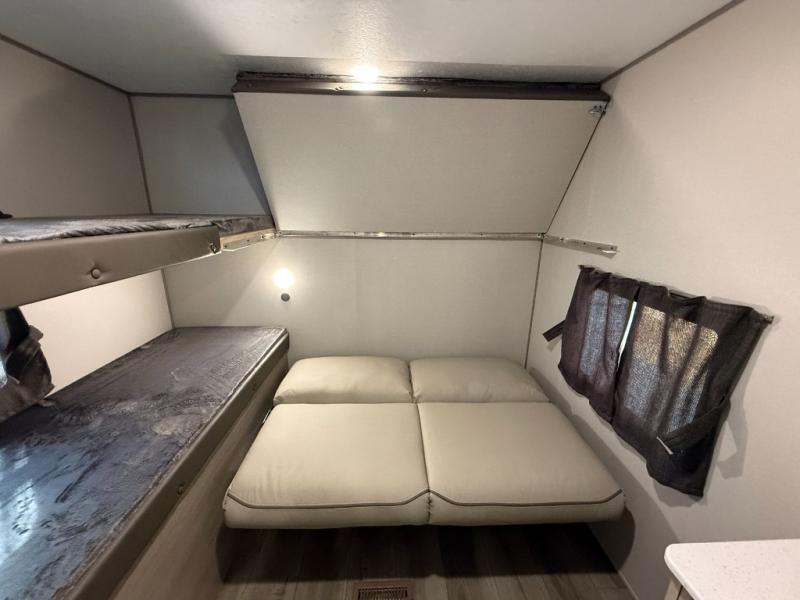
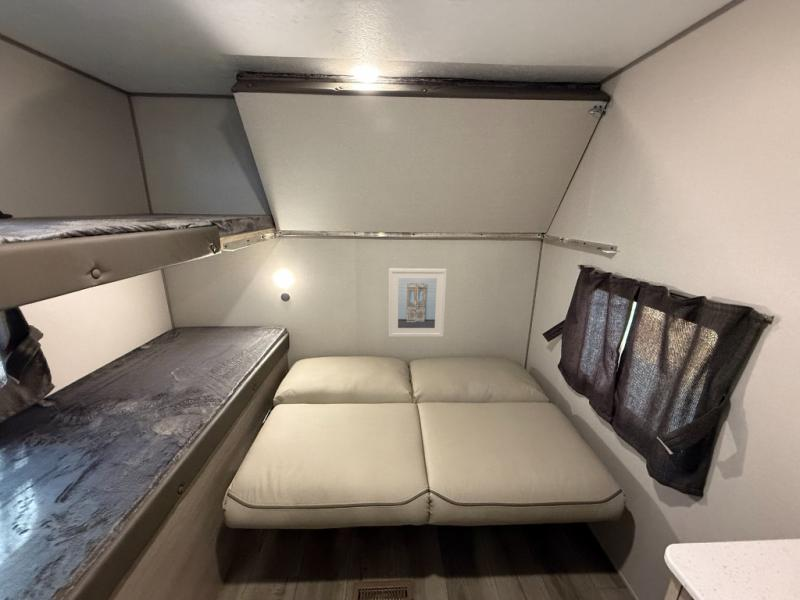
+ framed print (416, 303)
